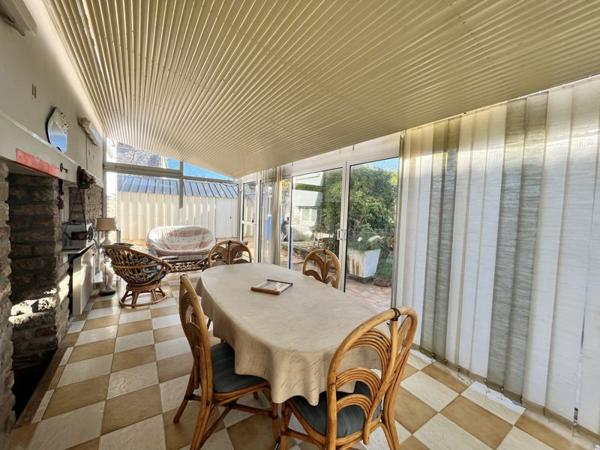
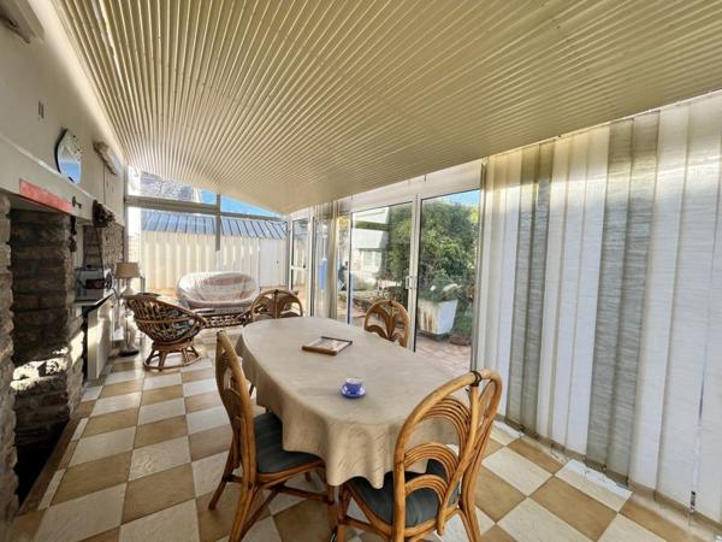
+ teacup (353, 385)
